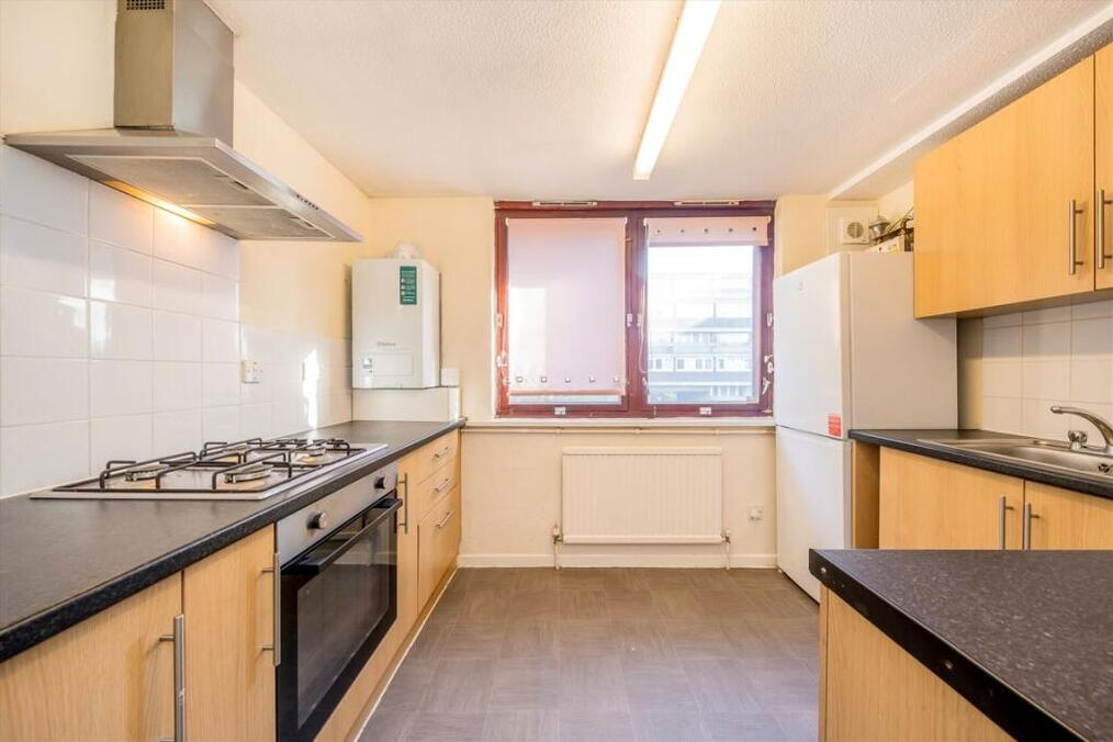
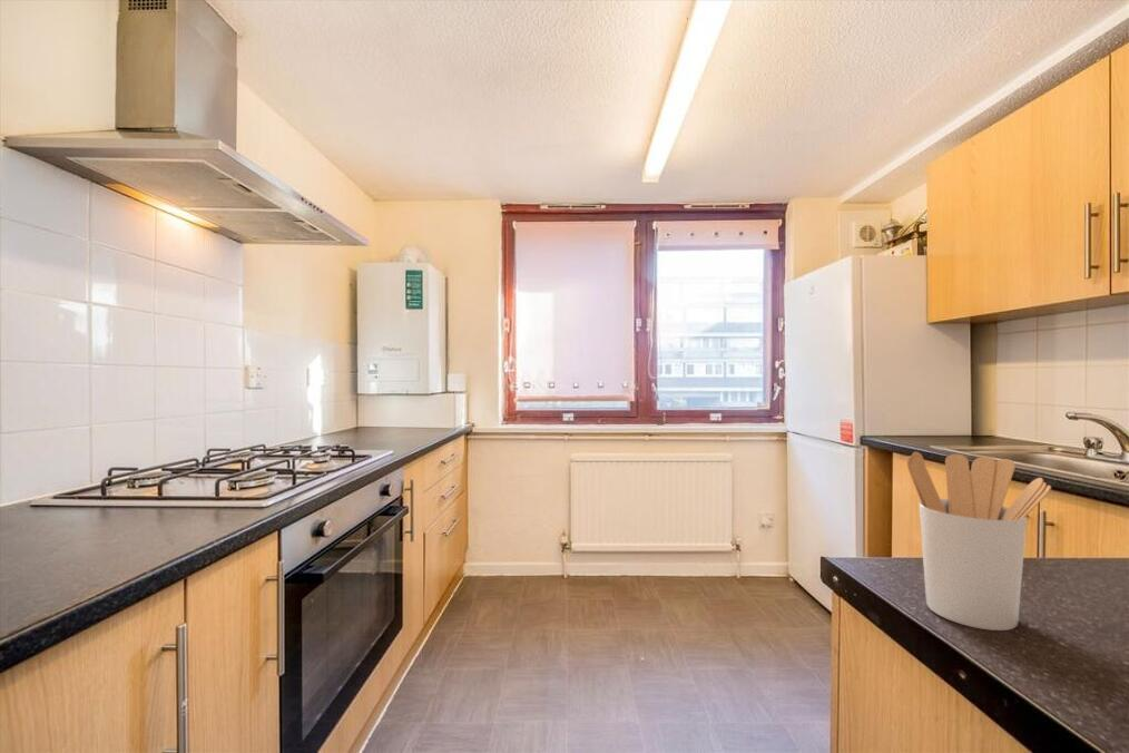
+ utensil holder (972, 530)
